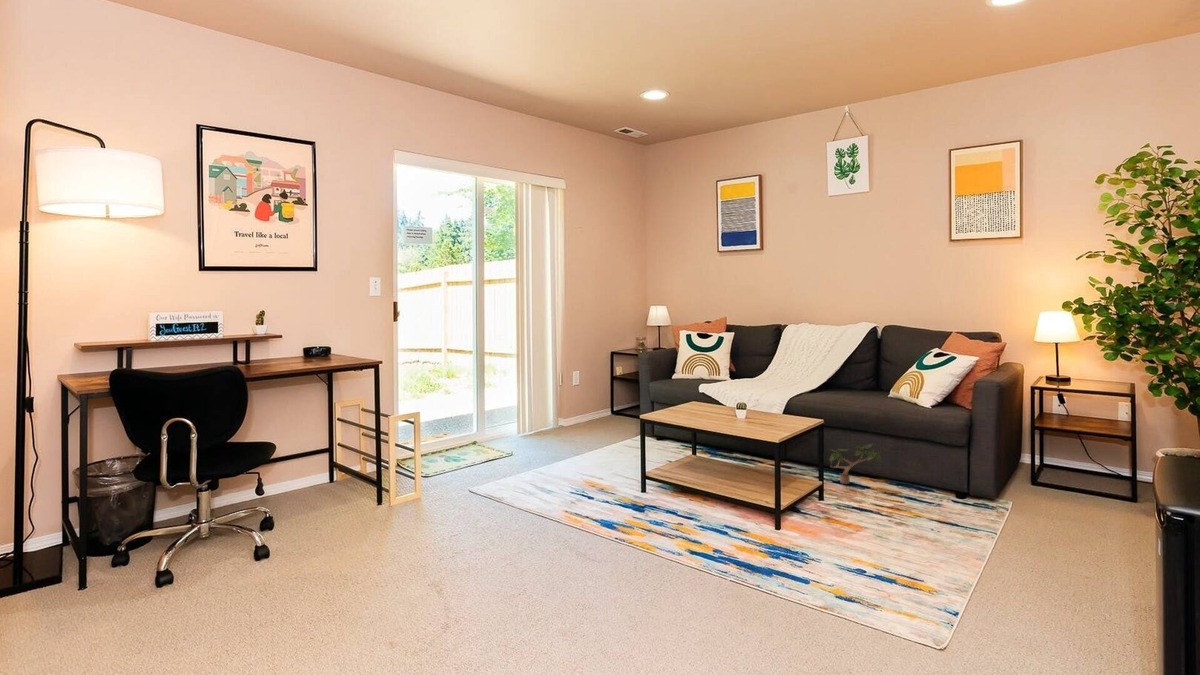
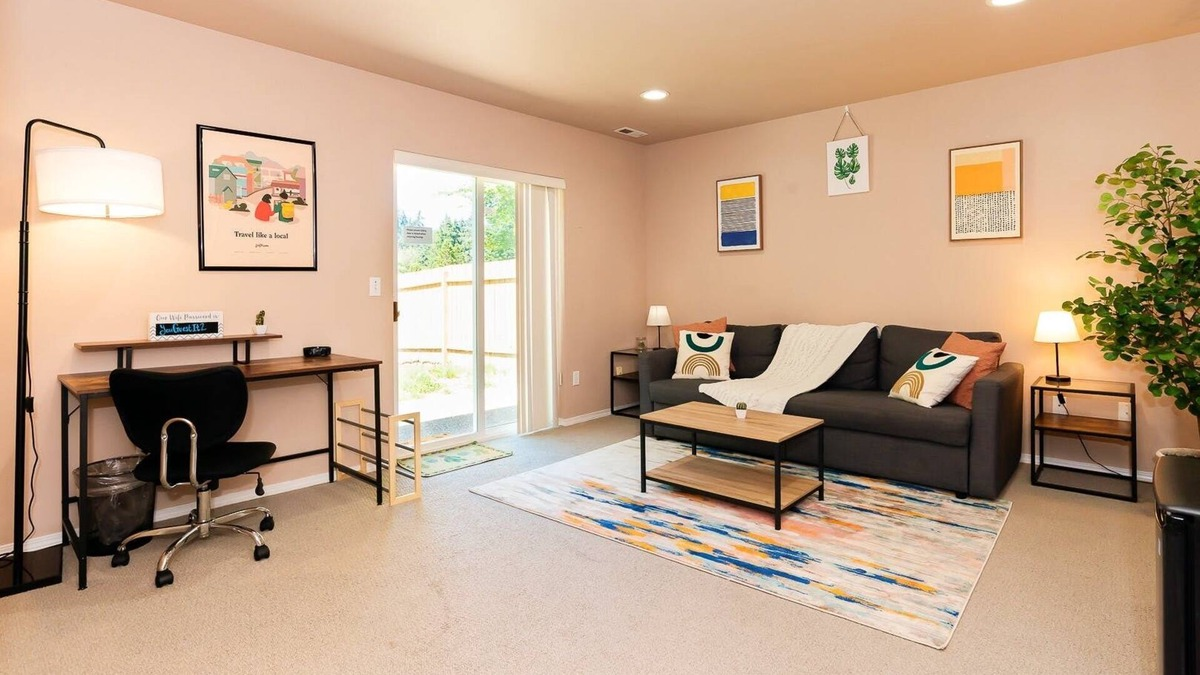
- potted plant (856, 463)
